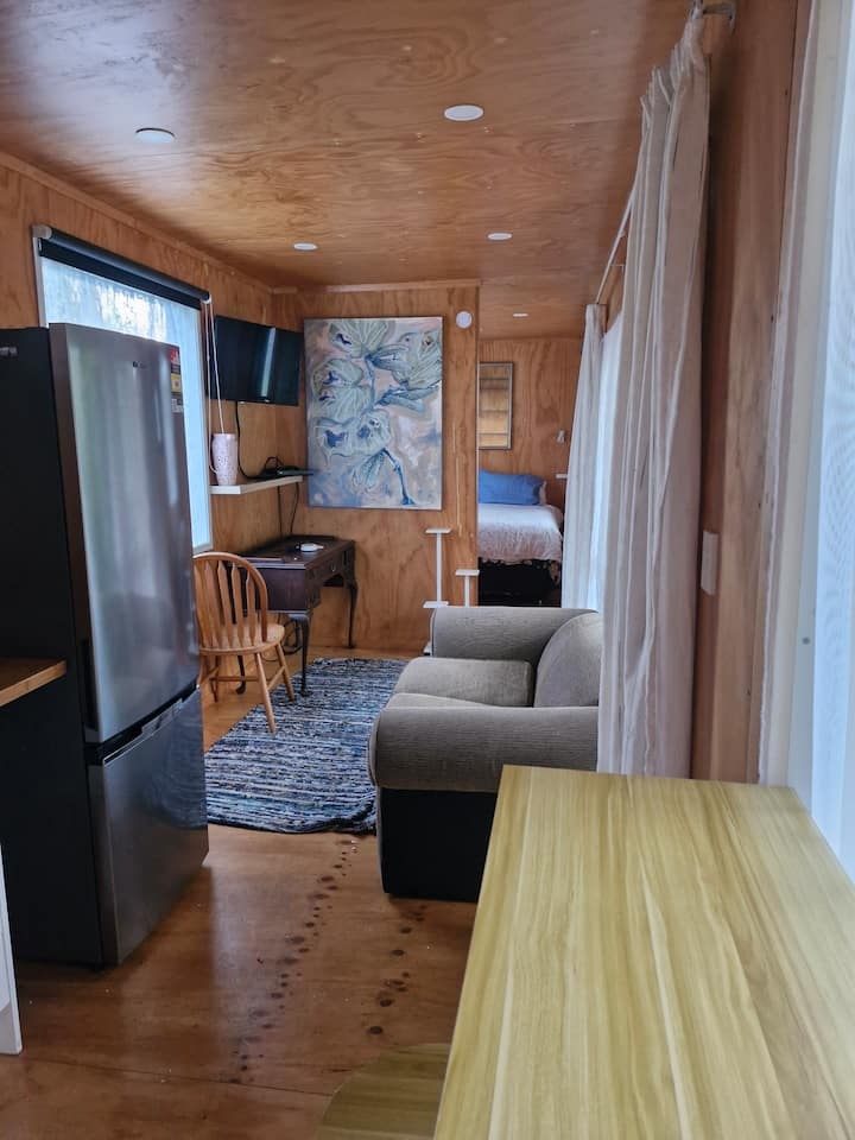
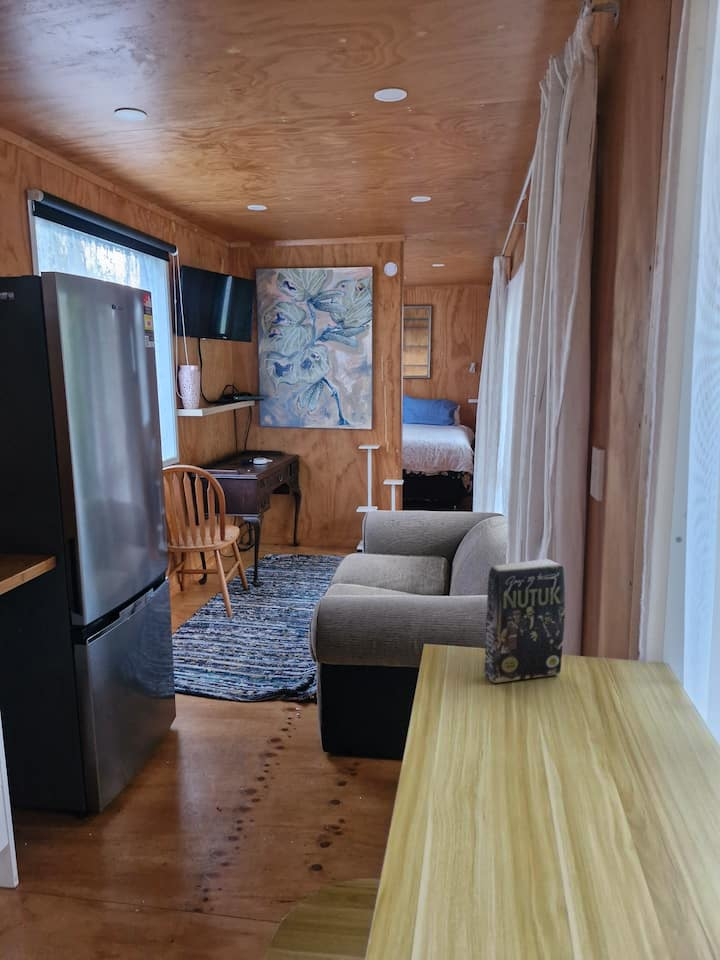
+ book (522, 618)
